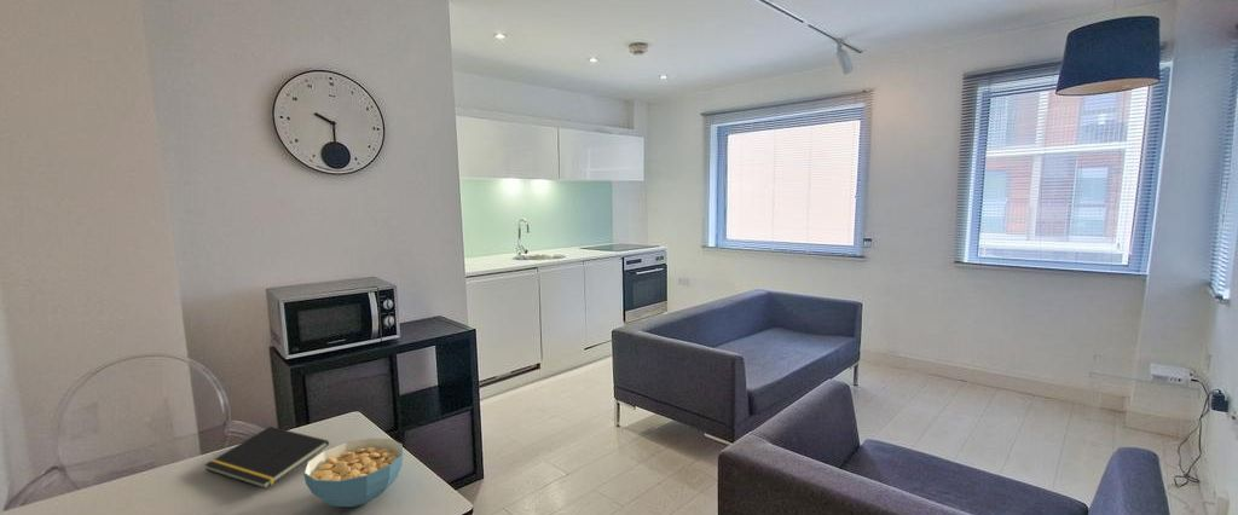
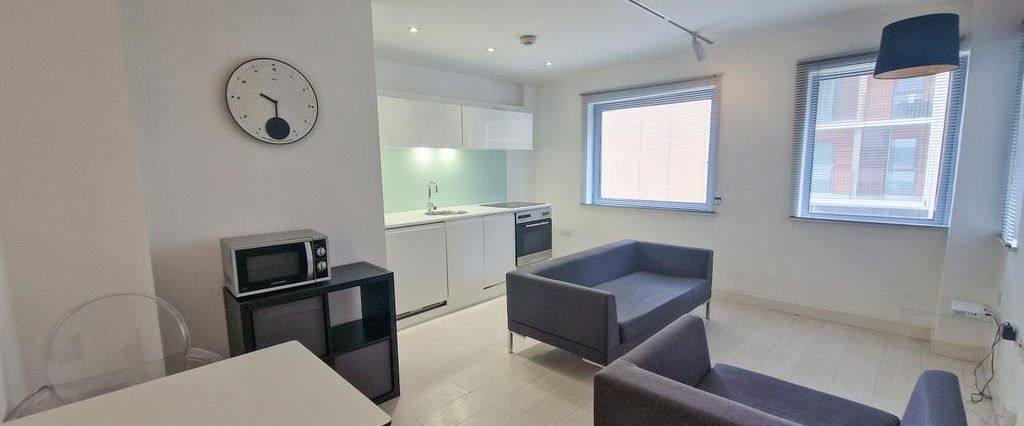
- cereal bowl (357, 478)
- notepad (267, 455)
